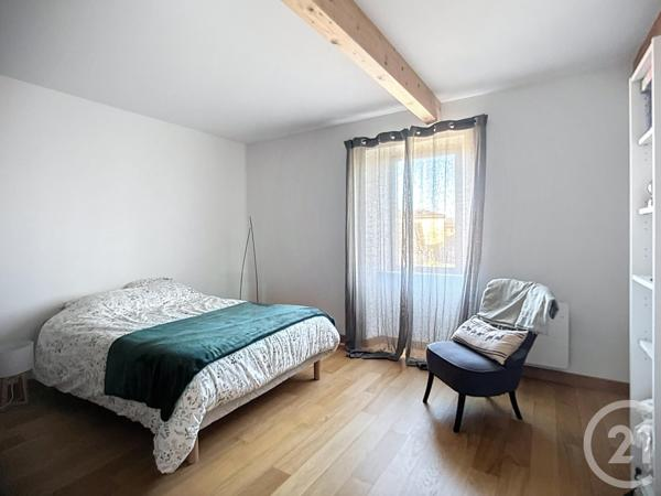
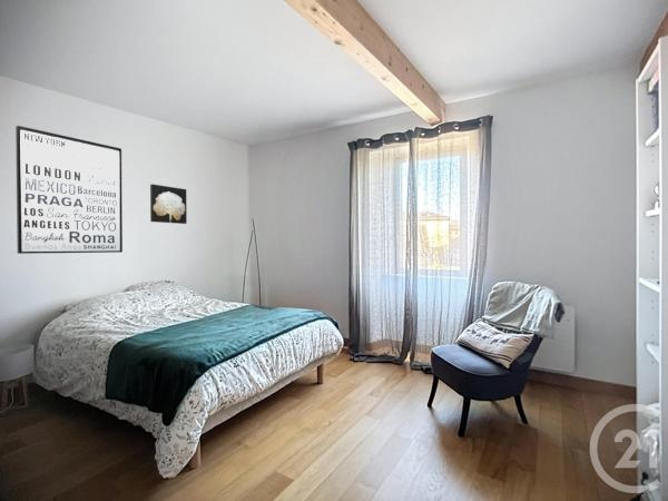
+ wall art (75, 195)
+ wall art (168, 205)
